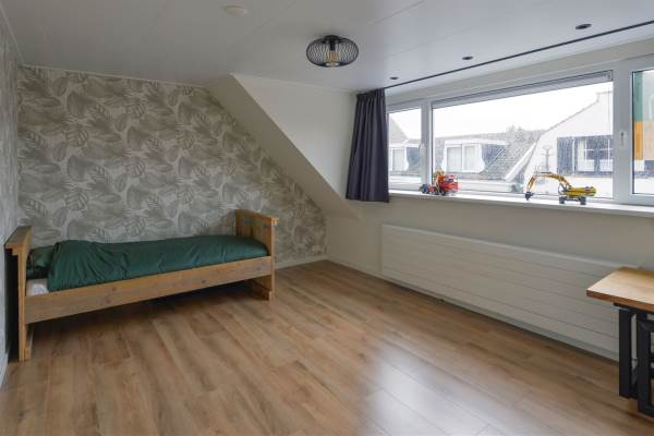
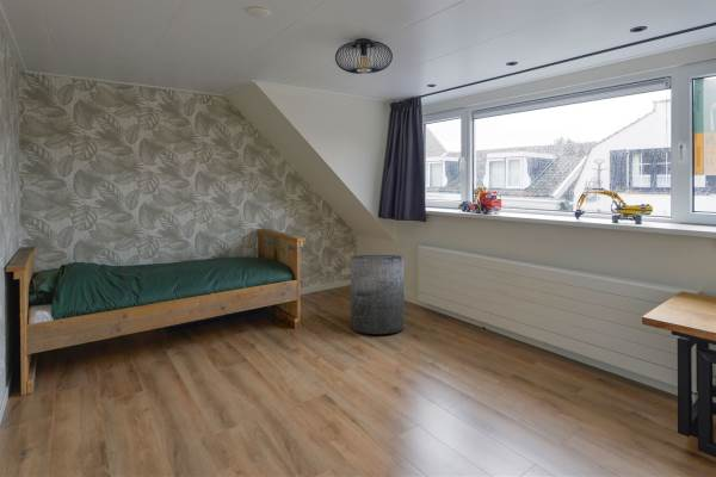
+ trash can (377, 291)
